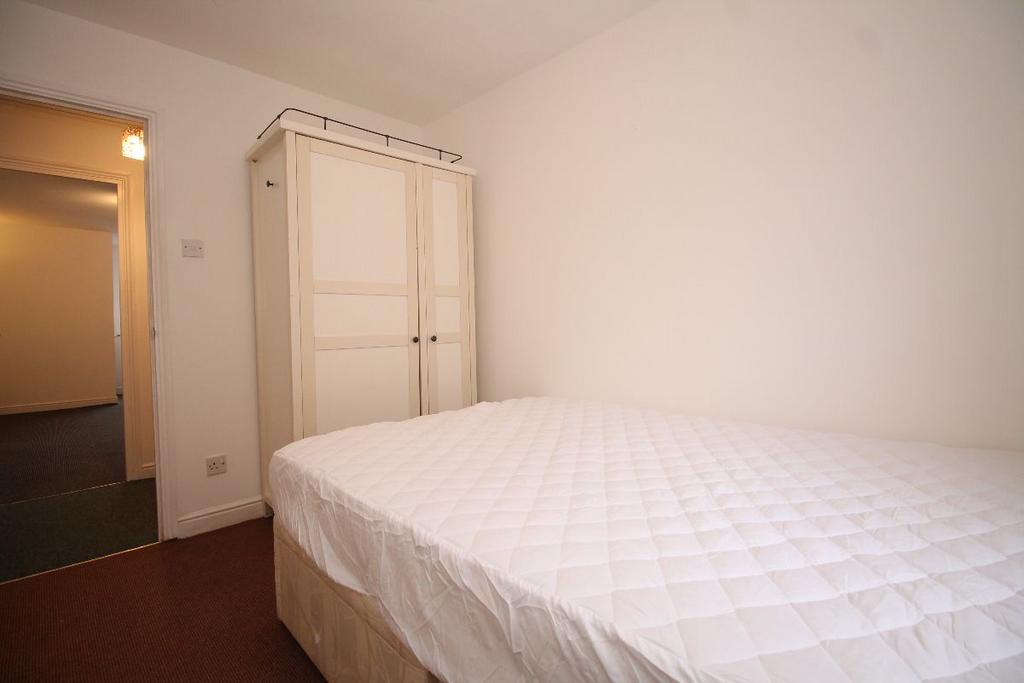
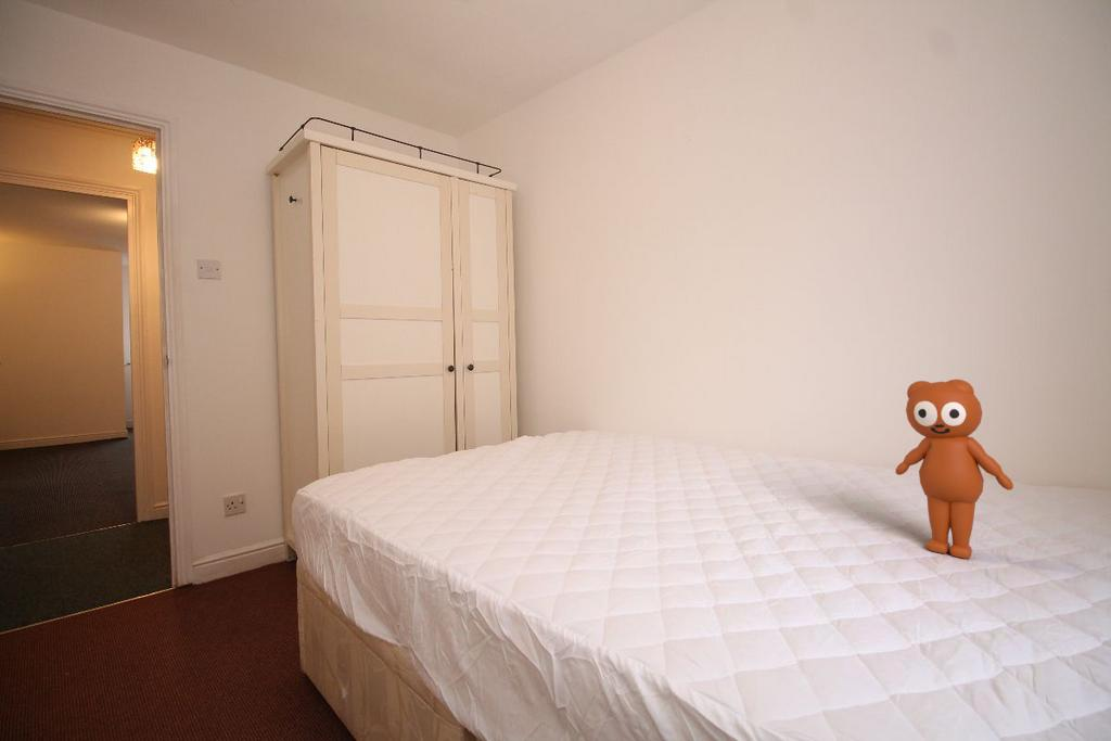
+ teddy bear (950, 463)
